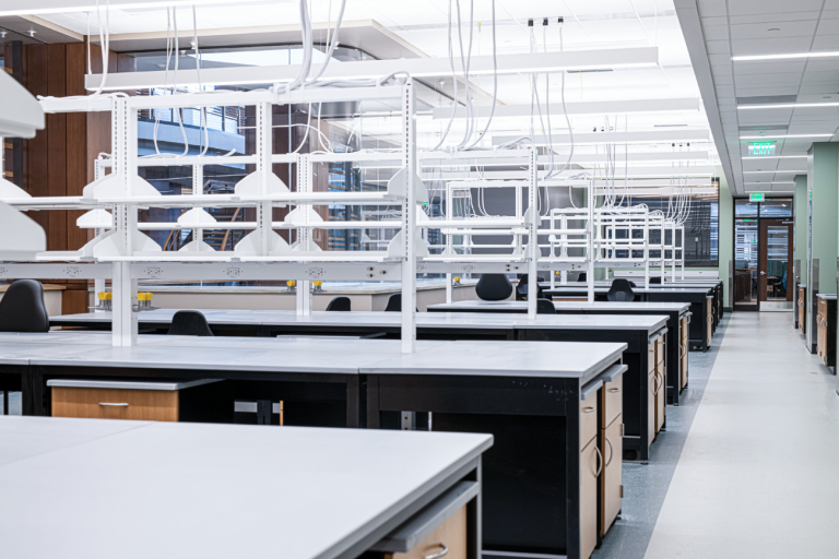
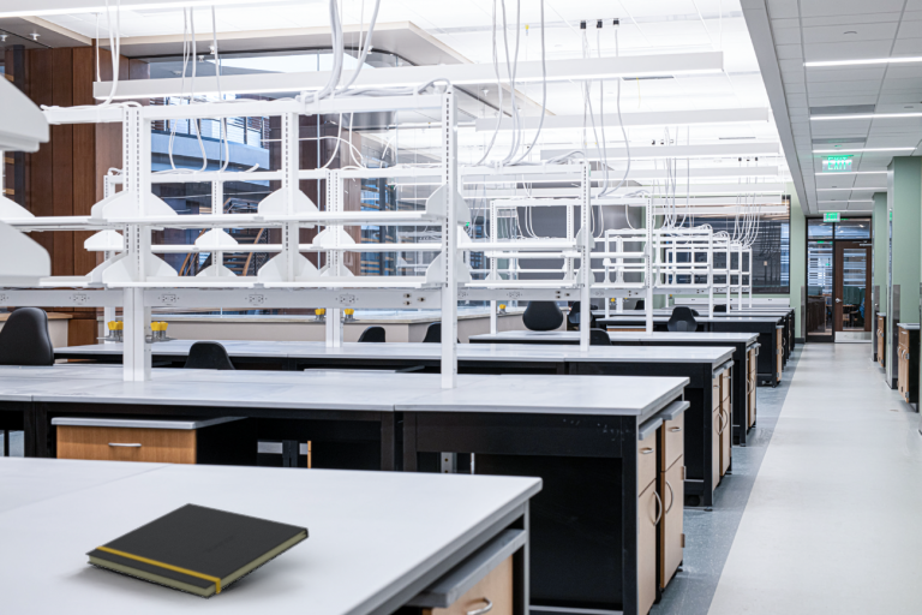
+ notepad (197, 545)
